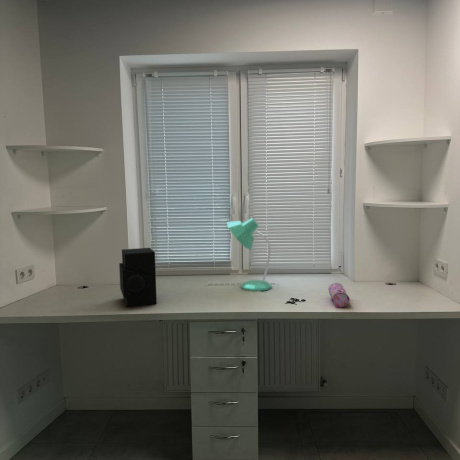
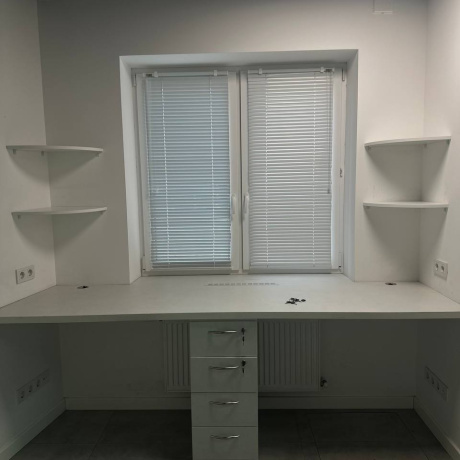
- desk lamp (249, 249)
- pencil case (338, 294)
- stereo (137, 276)
